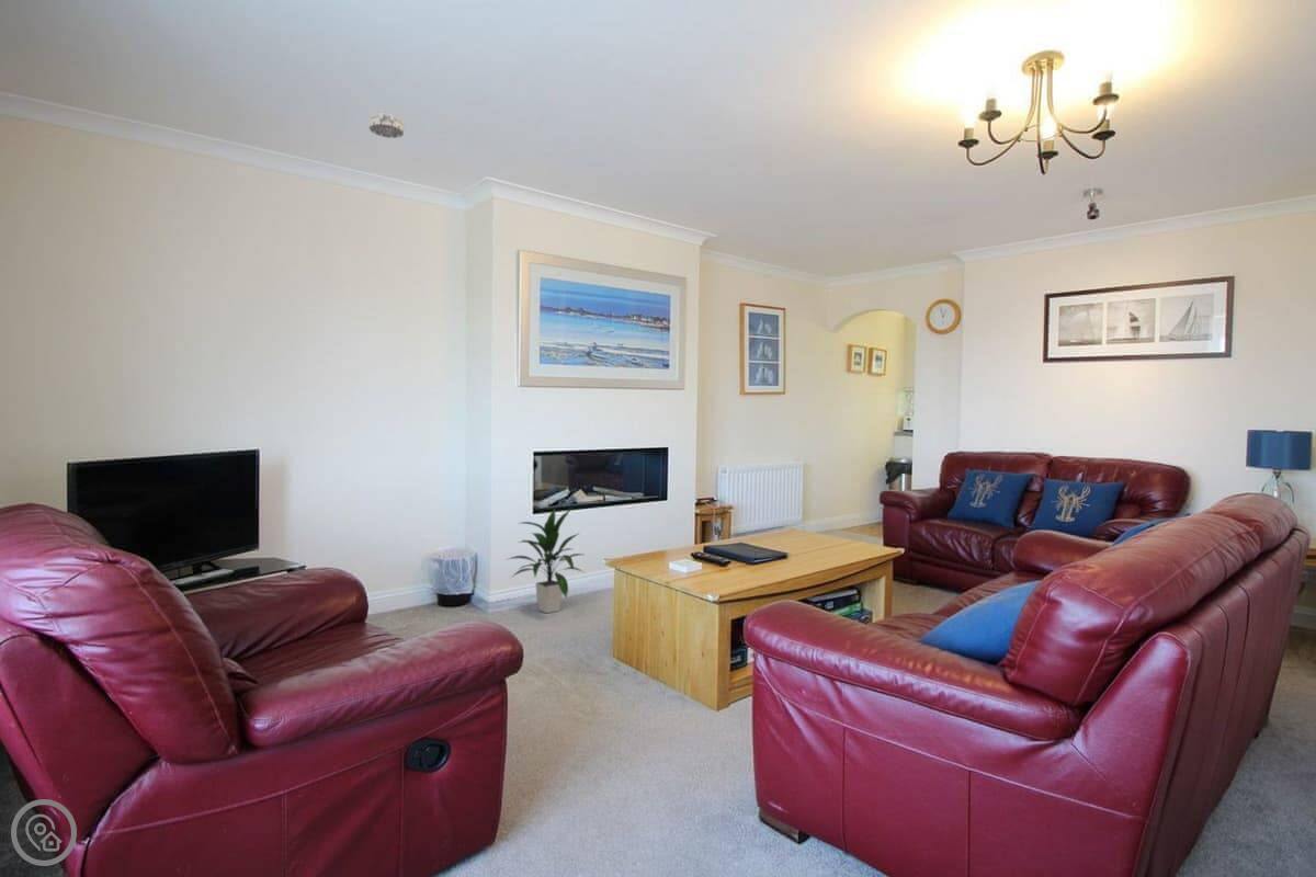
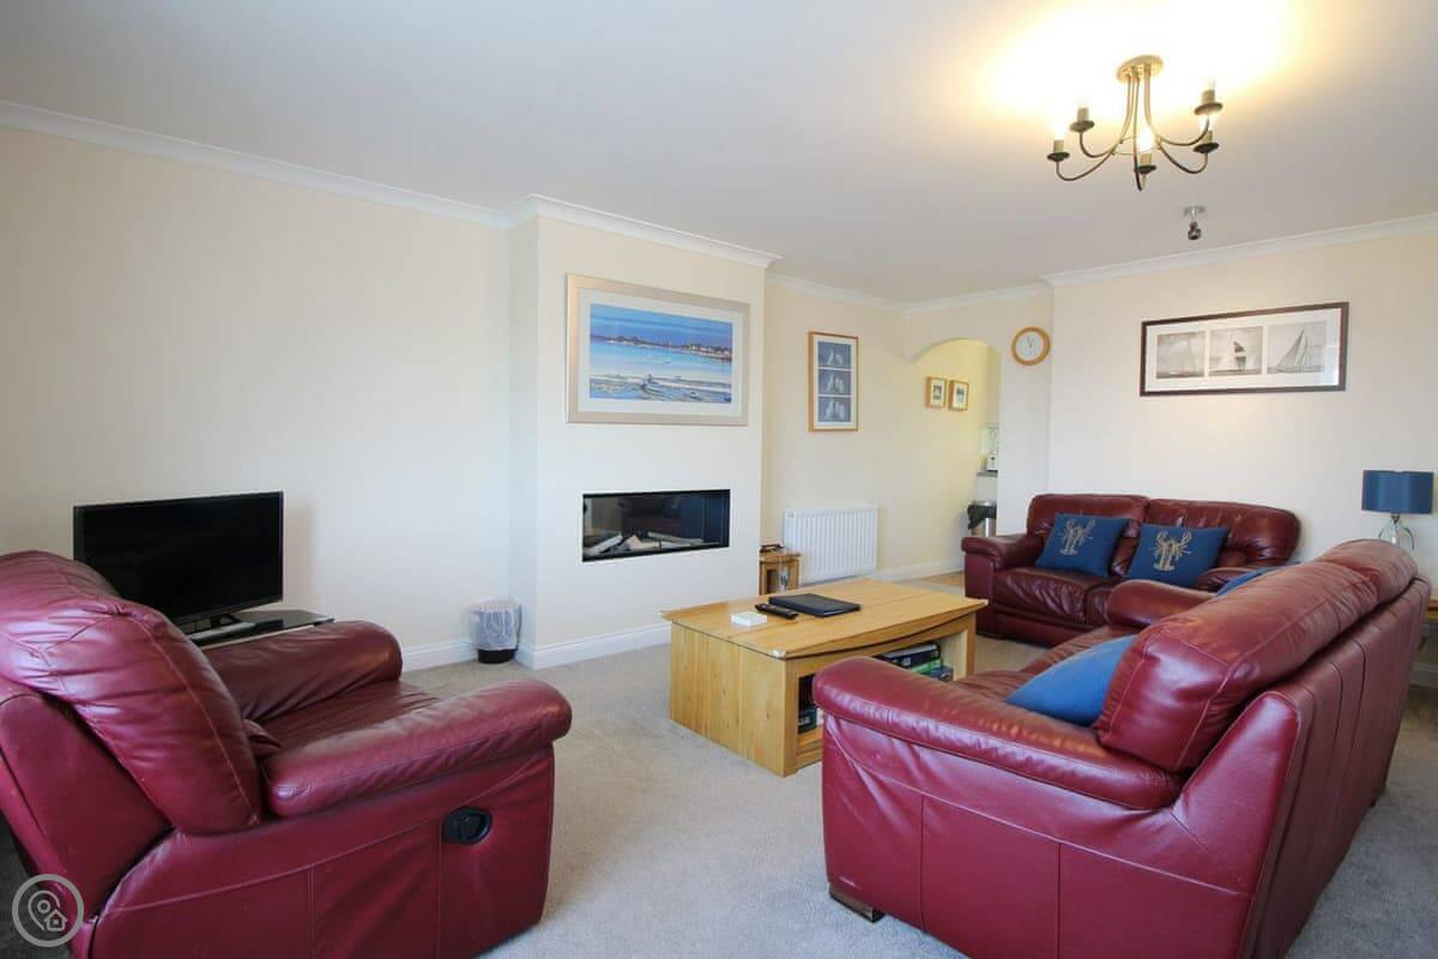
- smoke detector (386, 124)
- indoor plant (548, 560)
